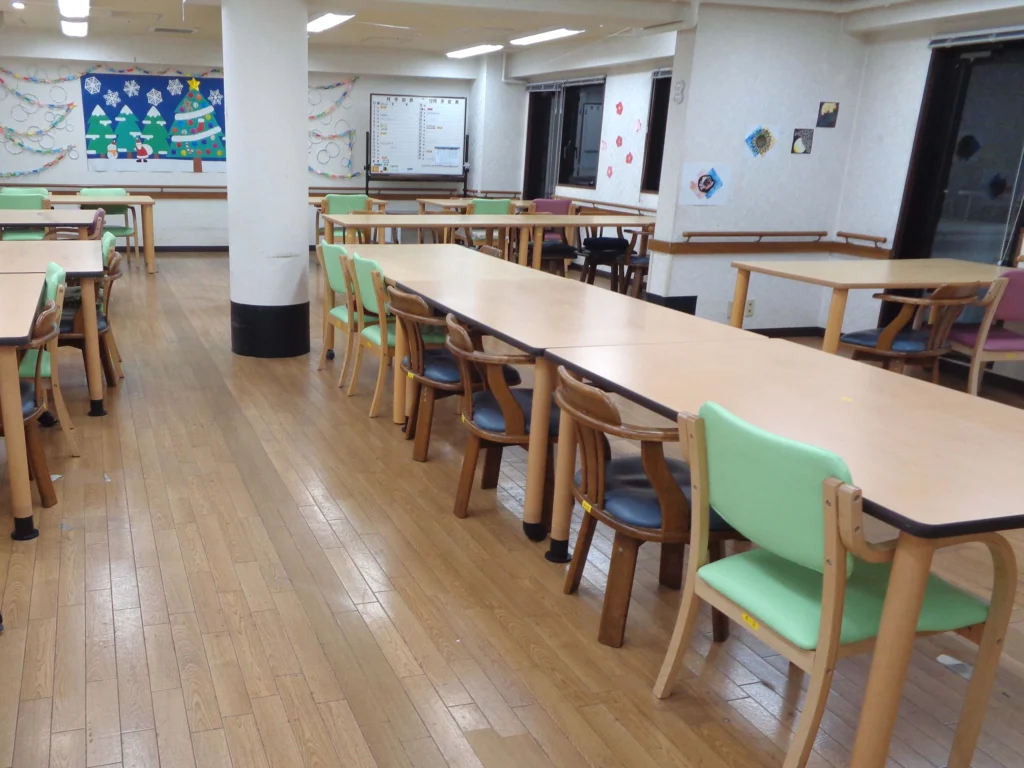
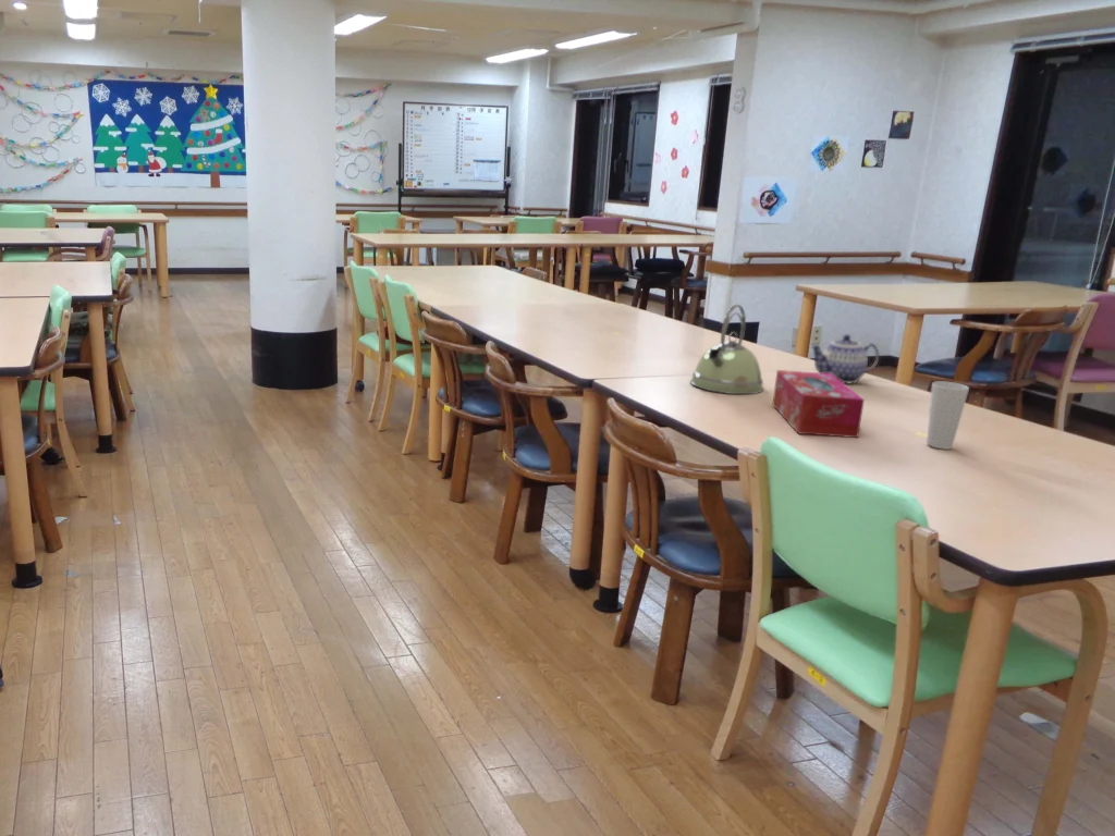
+ kettle (730, 345)
+ tissue box (816, 402)
+ teapot (844, 357)
+ cup (944, 415)
